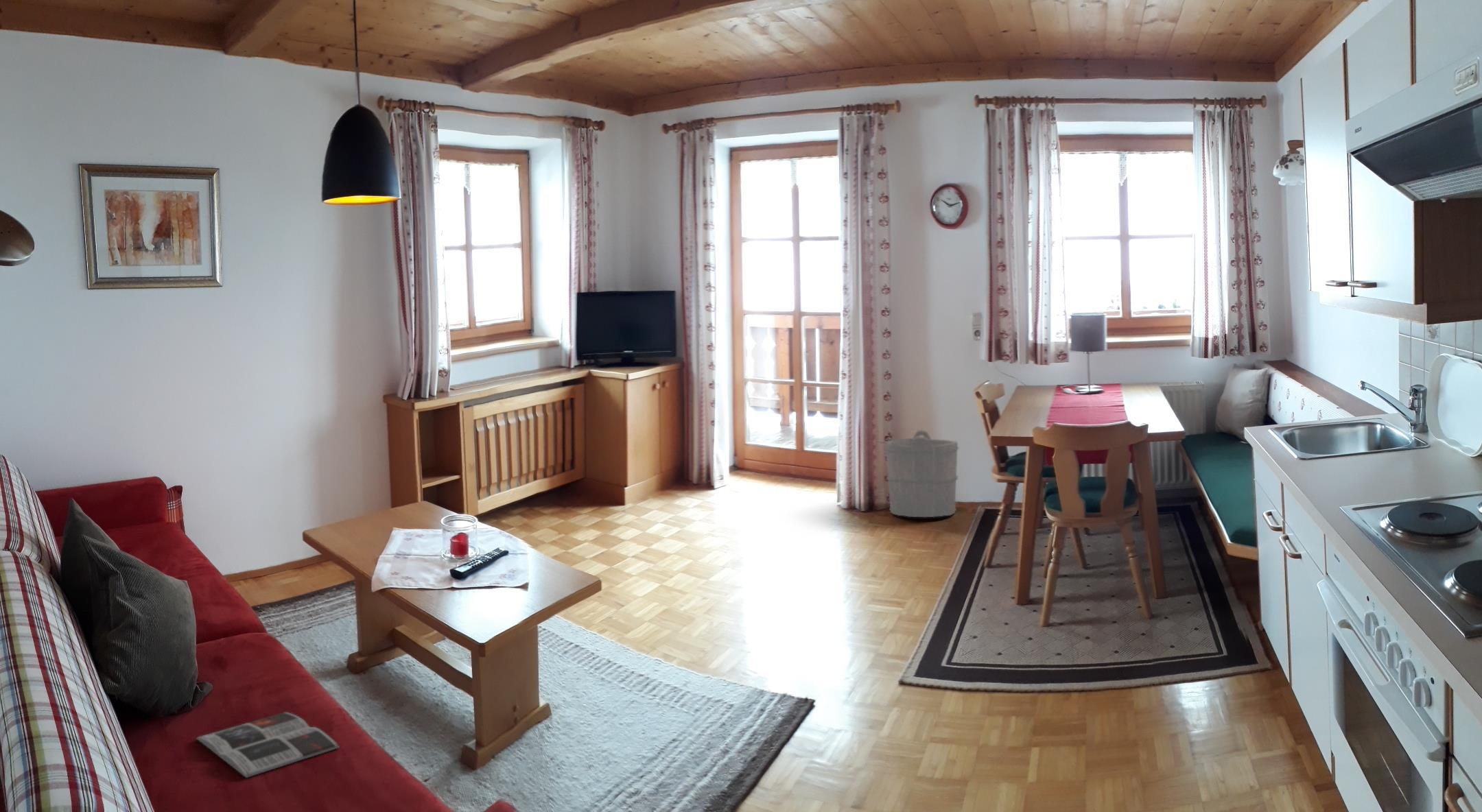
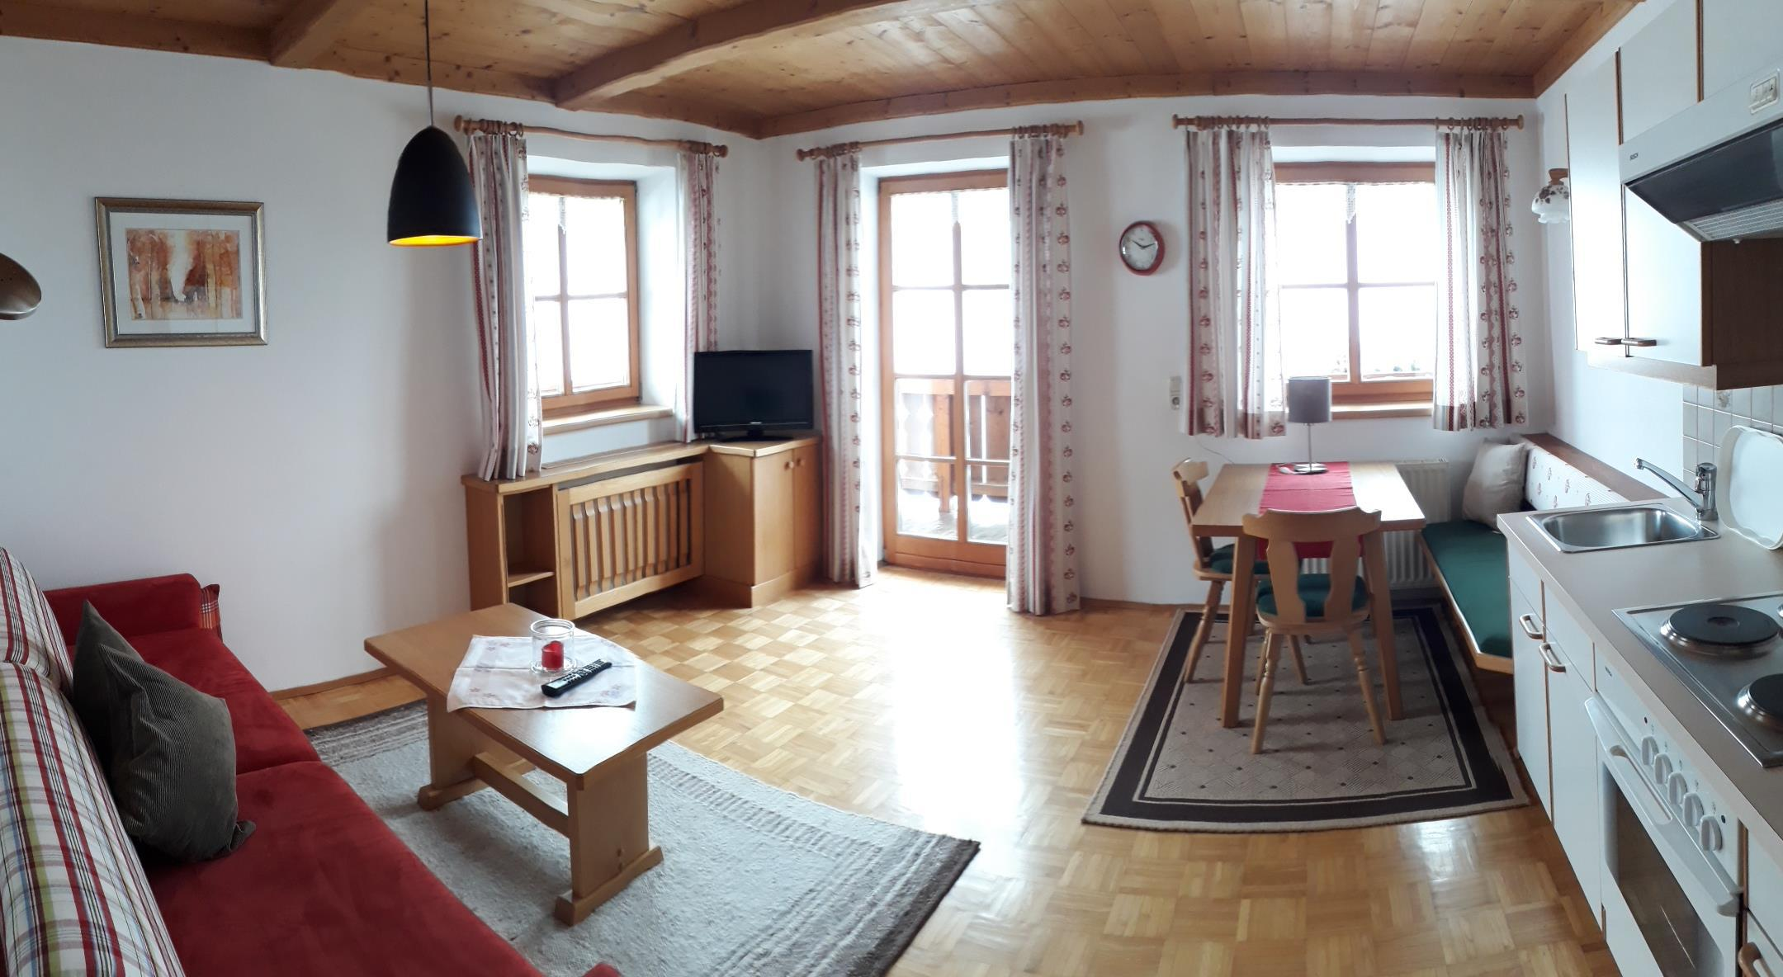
- bucket (919, 473)
- magazine (266, 739)
